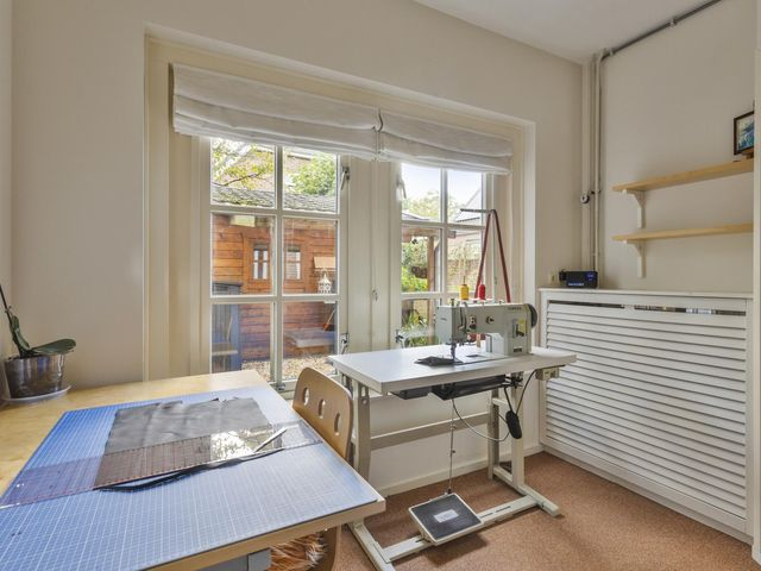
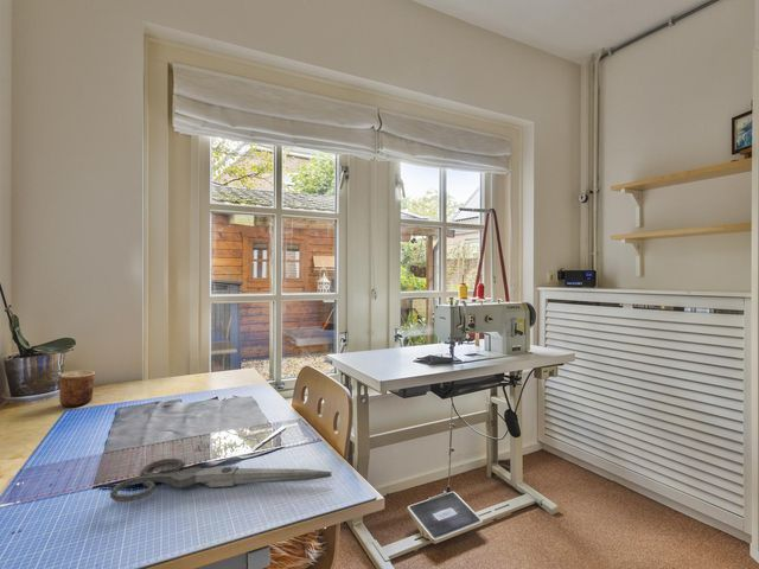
+ cup (77, 388)
+ scissors (229, 478)
